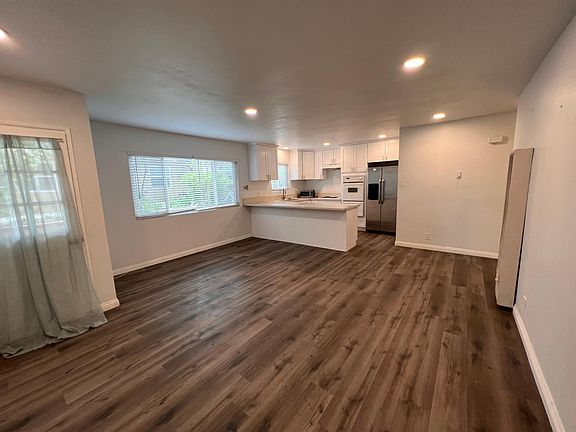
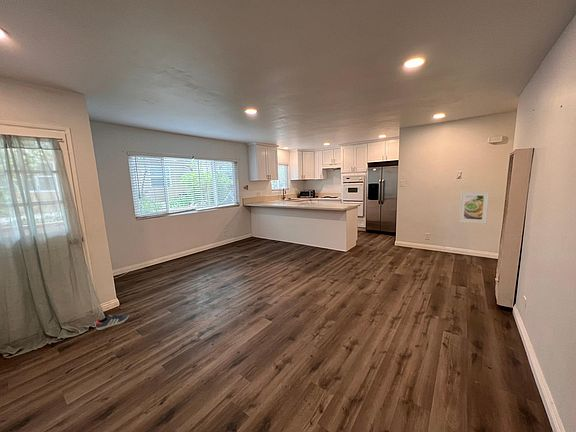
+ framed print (473, 207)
+ sneaker (112, 318)
